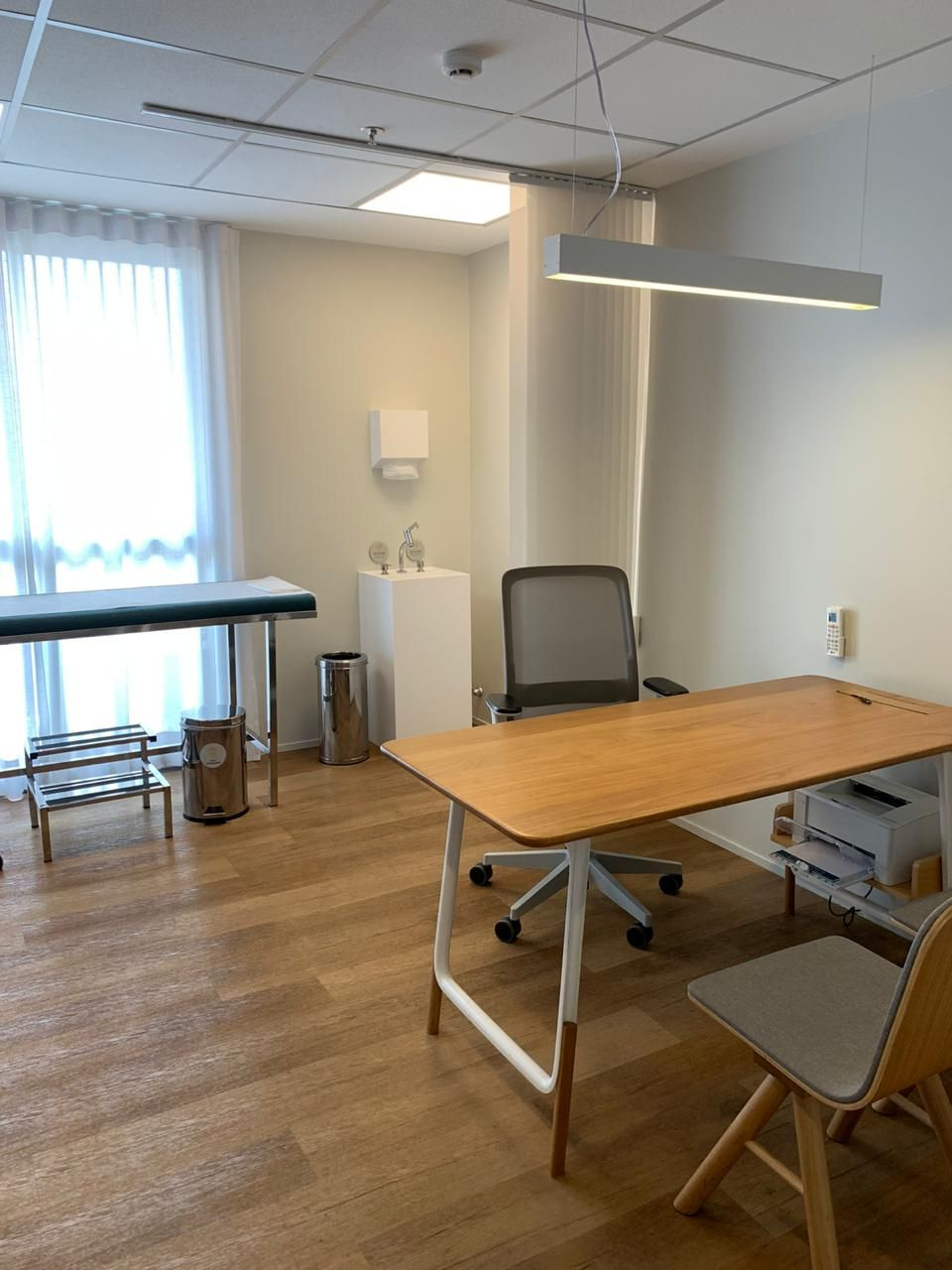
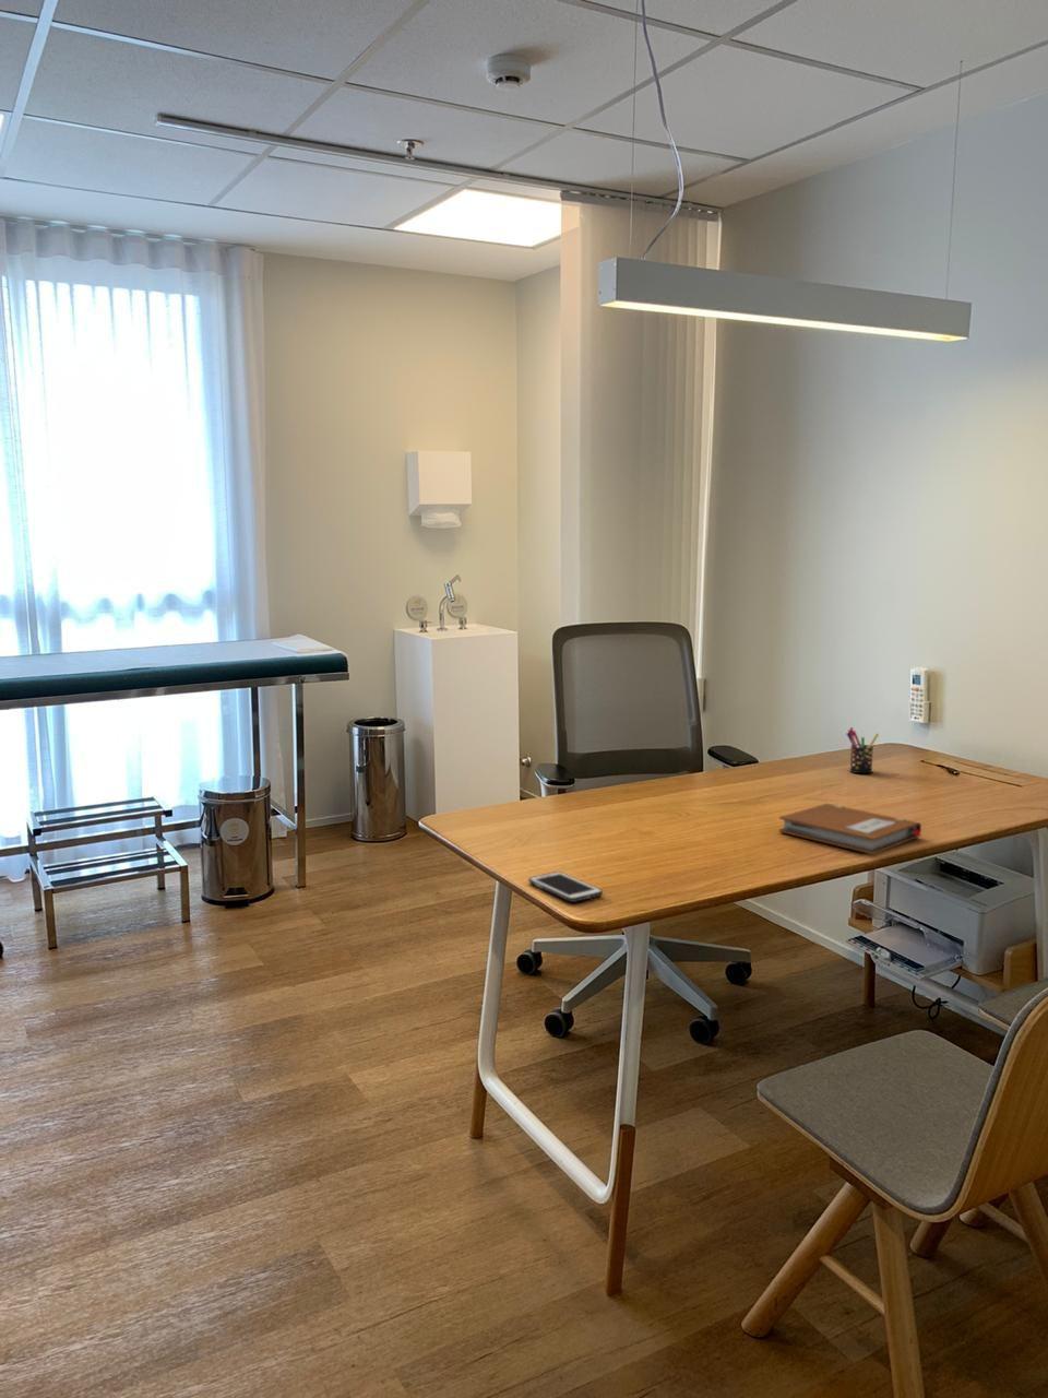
+ cell phone (565, 886)
+ notebook (852, 827)
+ pen holder (860, 750)
